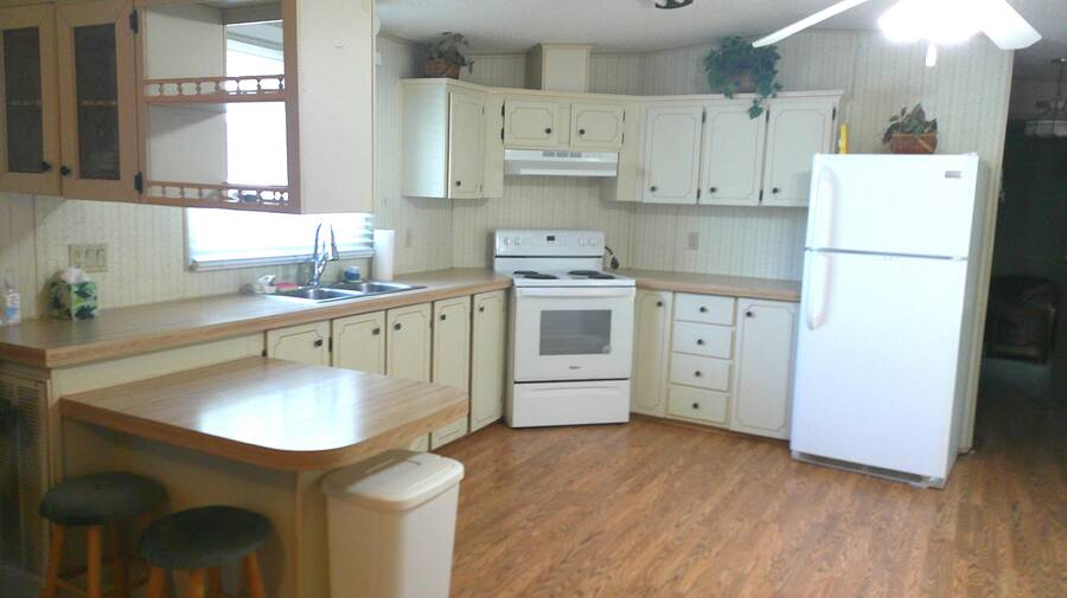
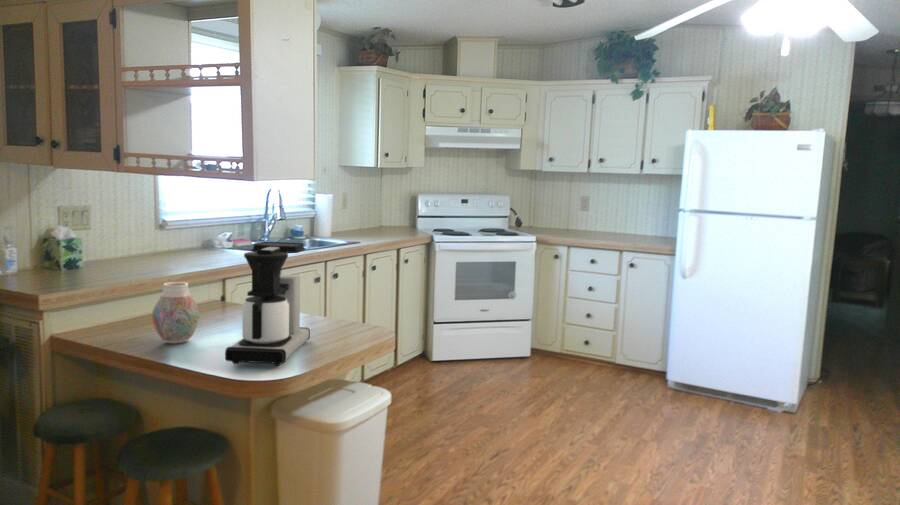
+ coffee maker (270, 300)
+ vase (176, 312)
